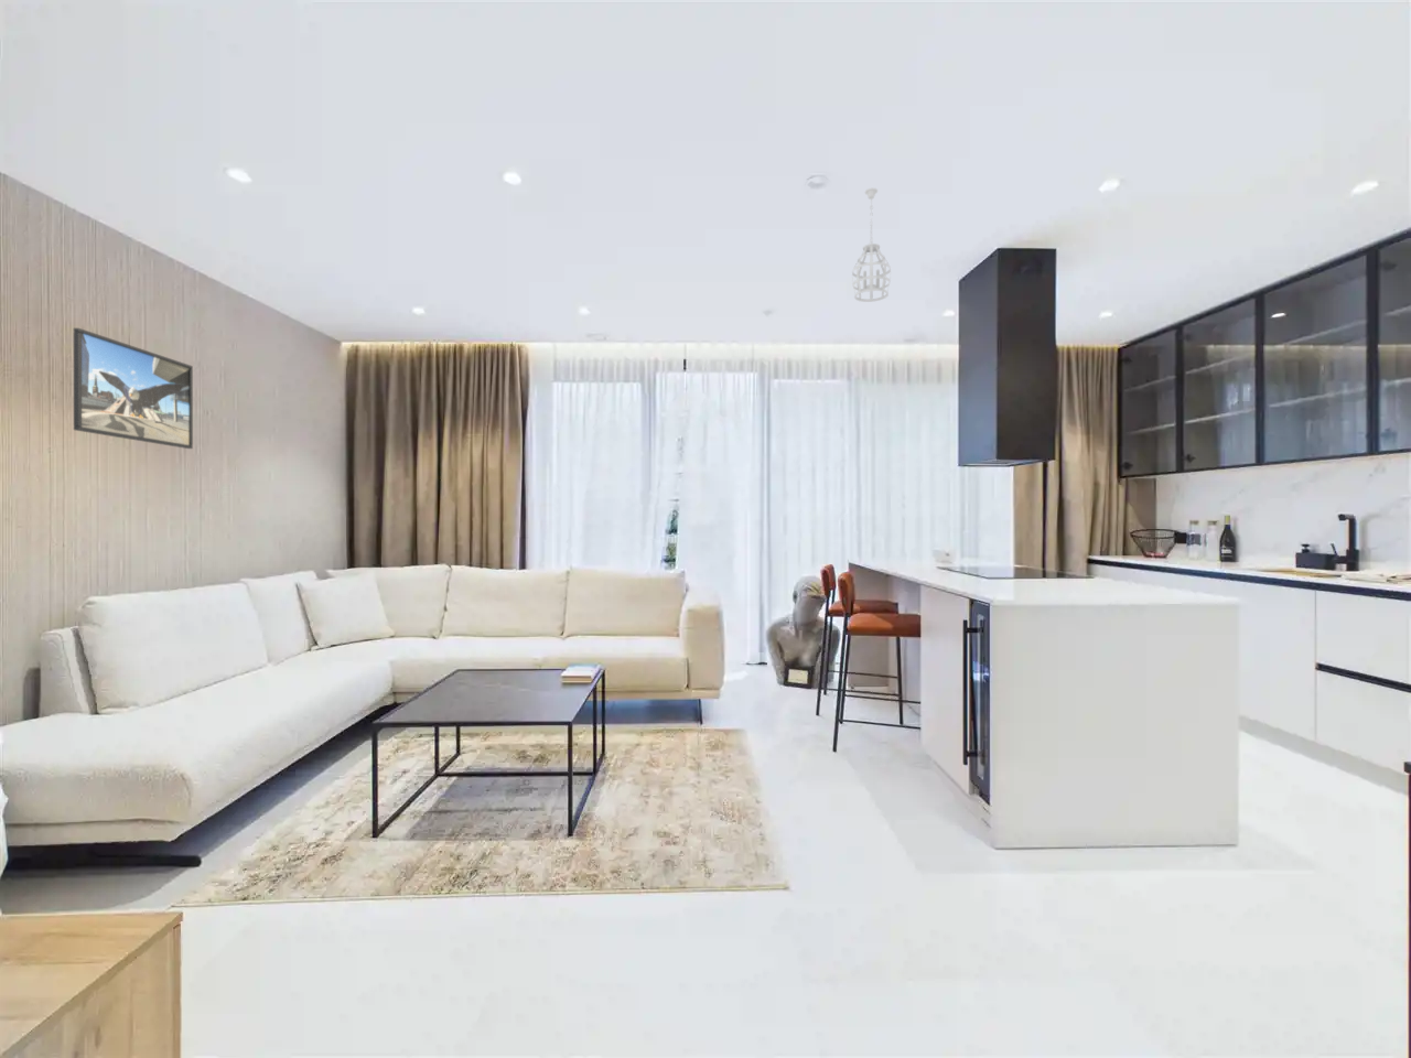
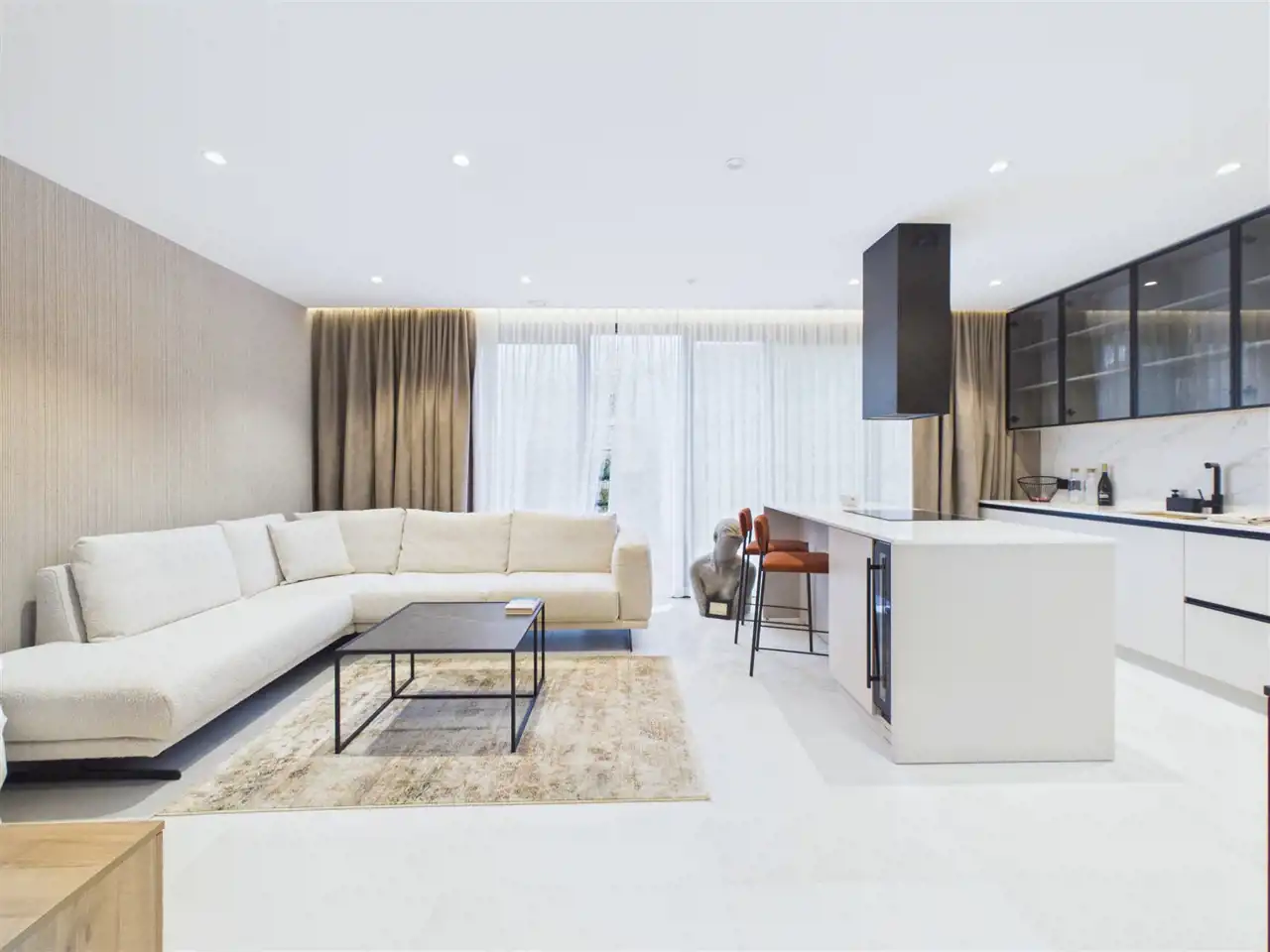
- pendant light (871, 243)
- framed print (139, 395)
